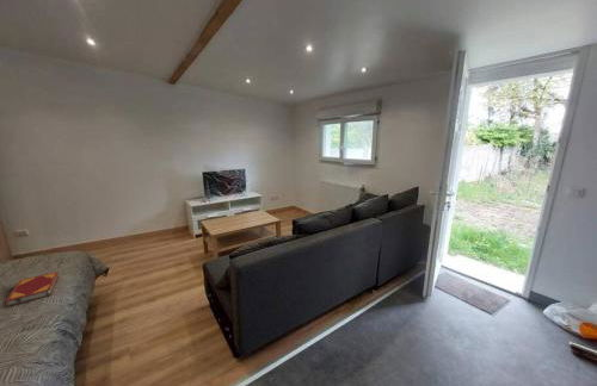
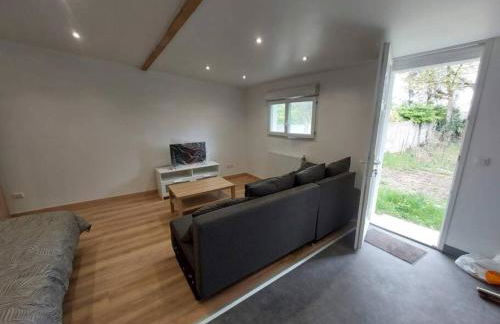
- hardback book (35, 287)
